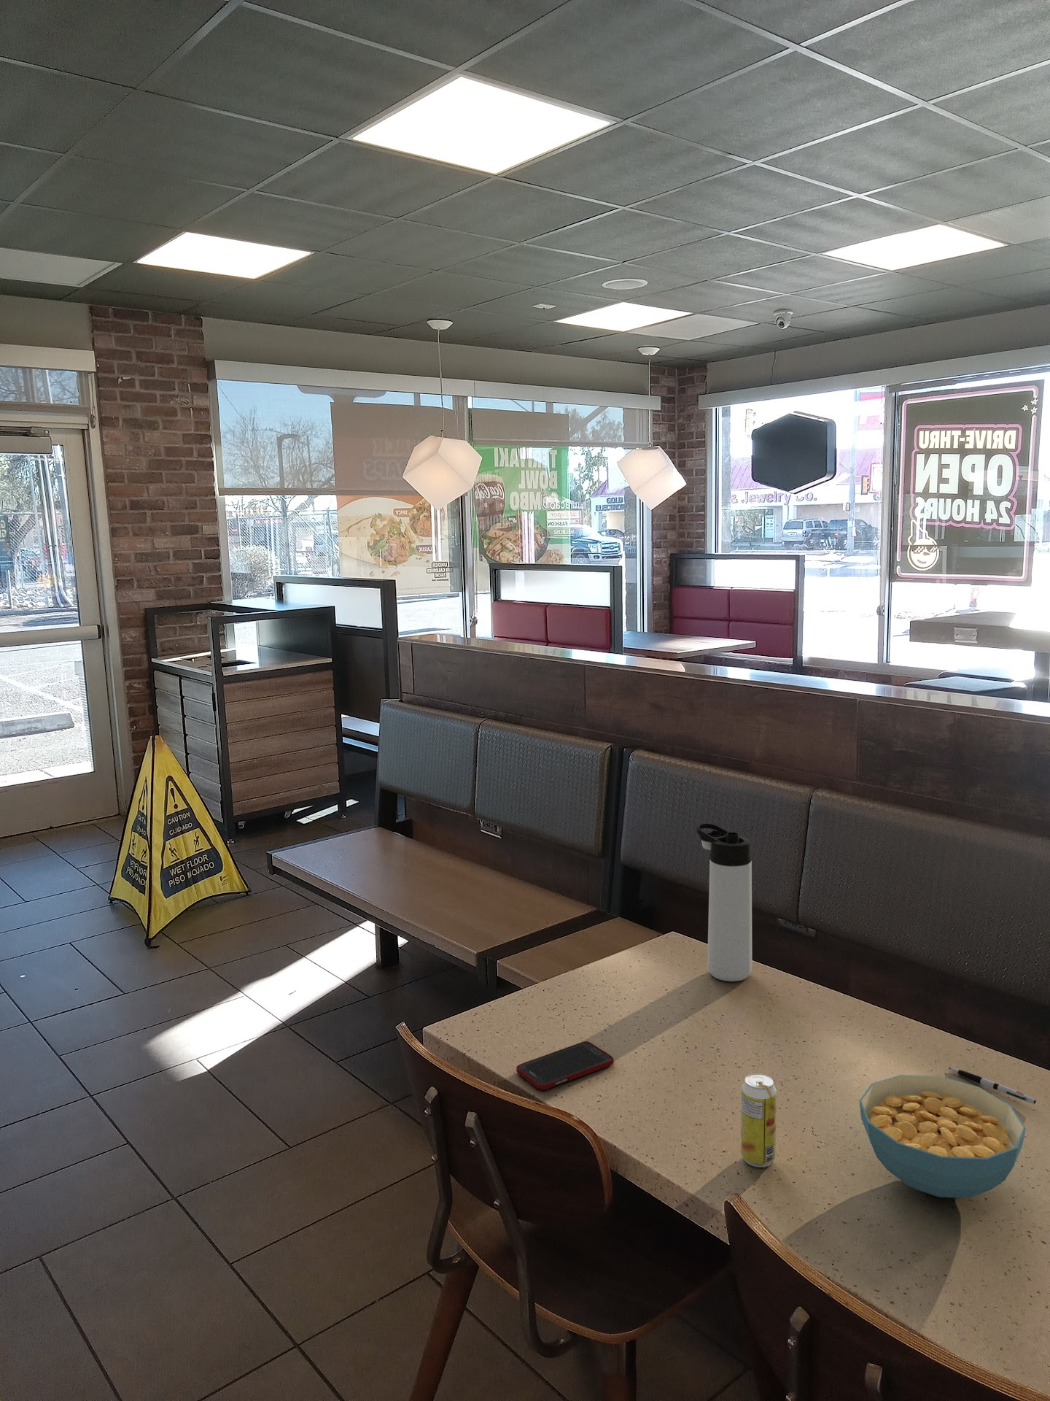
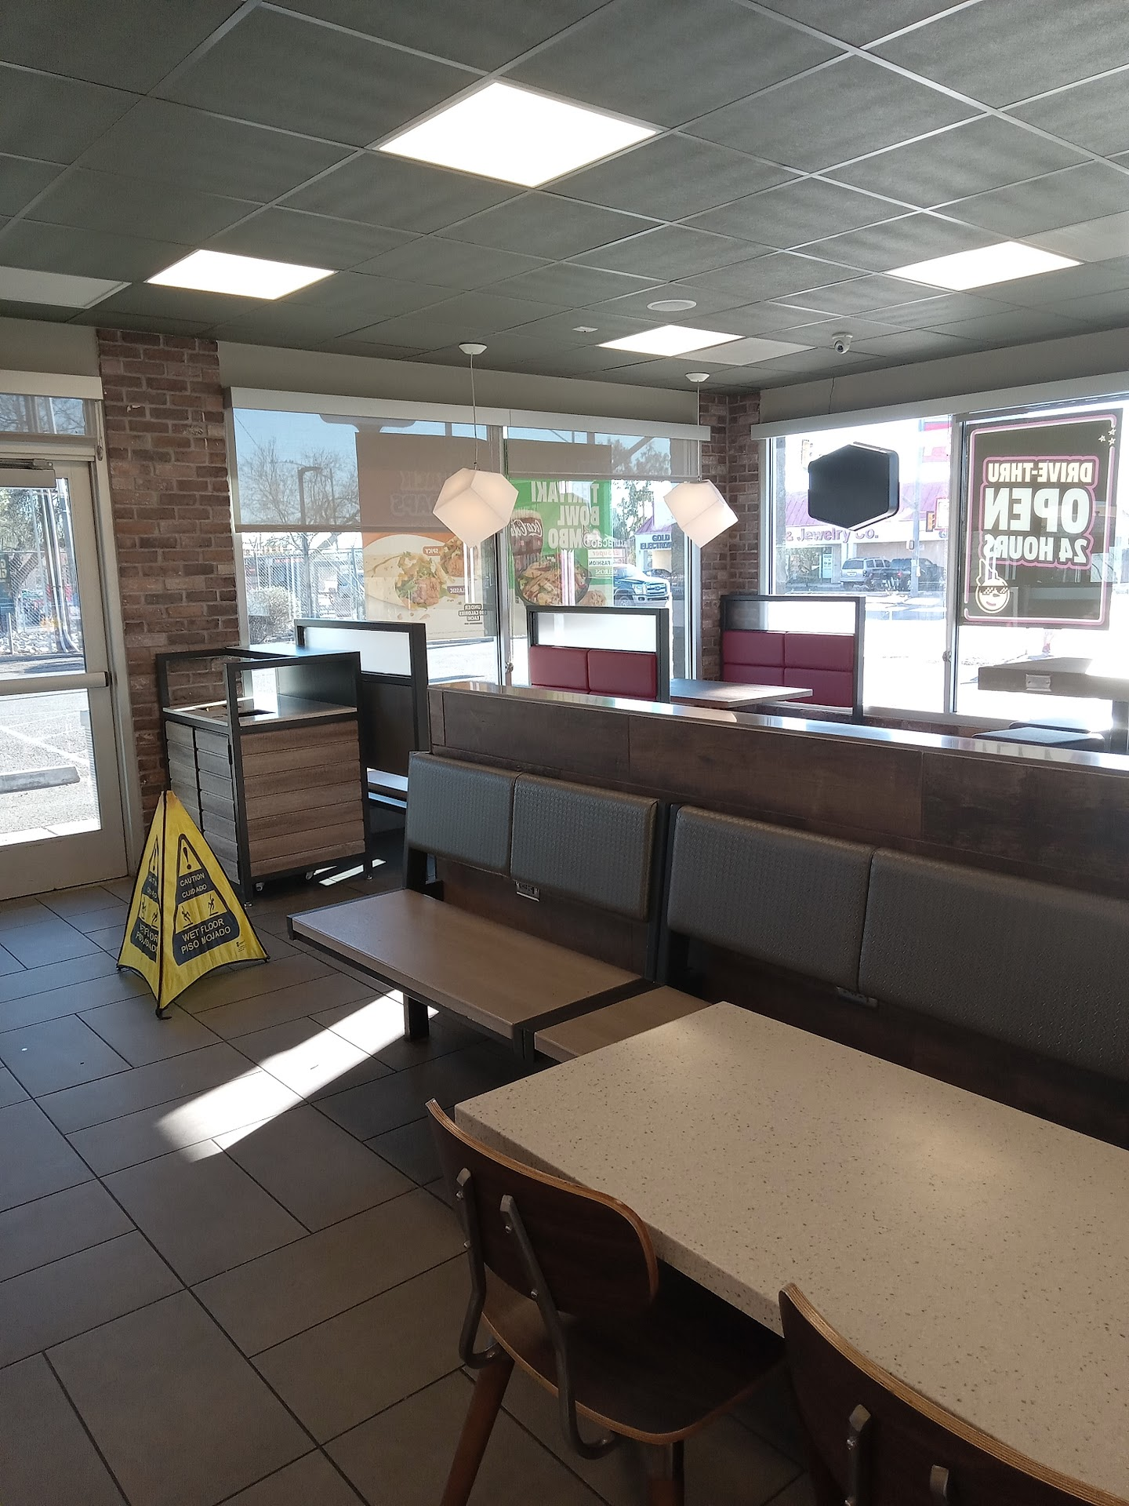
- beverage can (759, 1117)
- cereal bowl (939, 1147)
- thermos bottle (722, 901)
- pen (989, 1084)
- cell phone (565, 1065)
